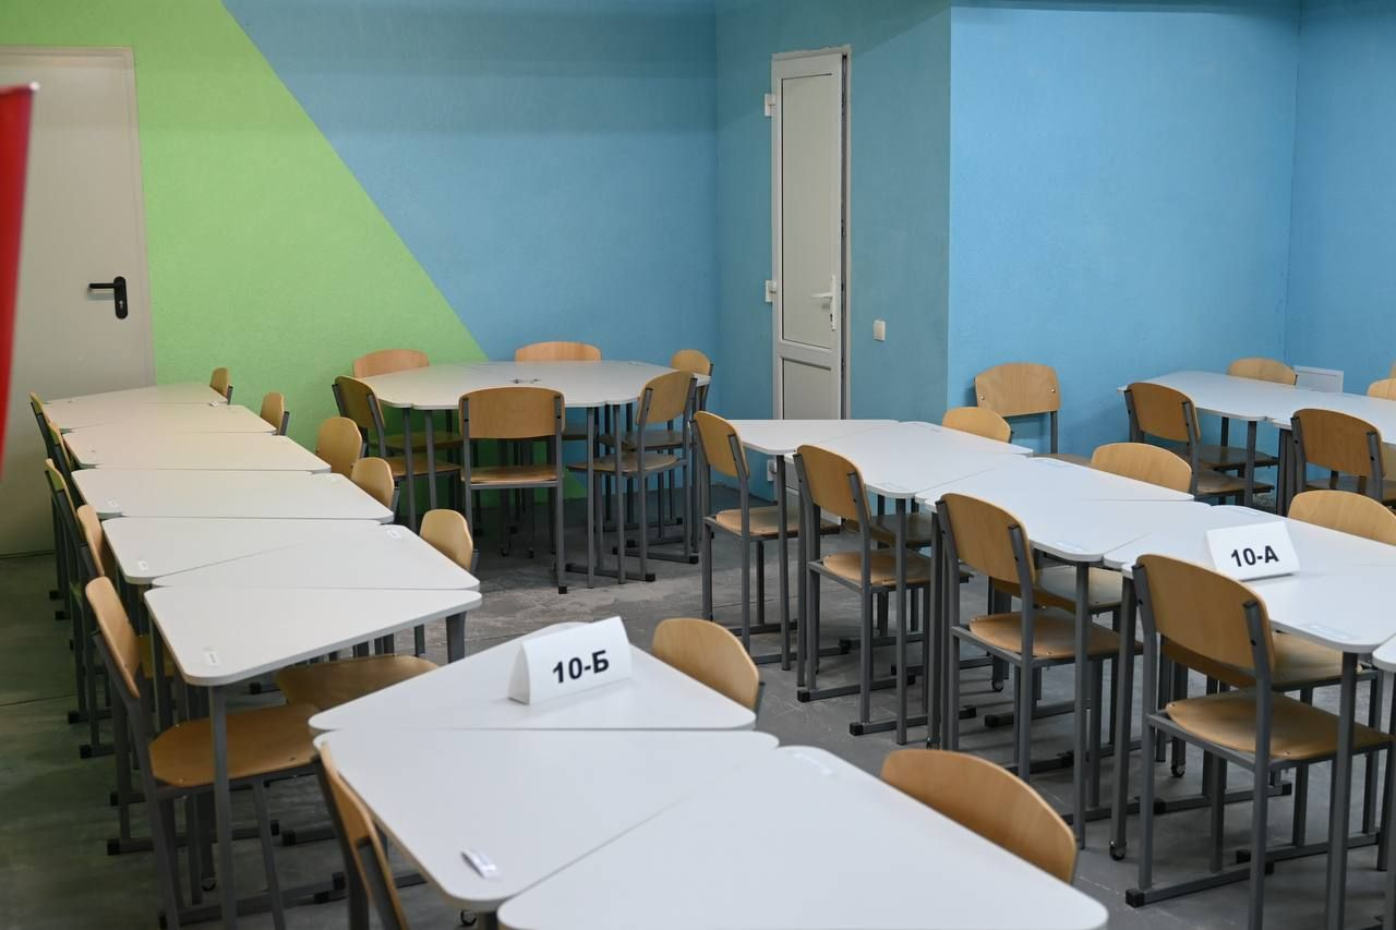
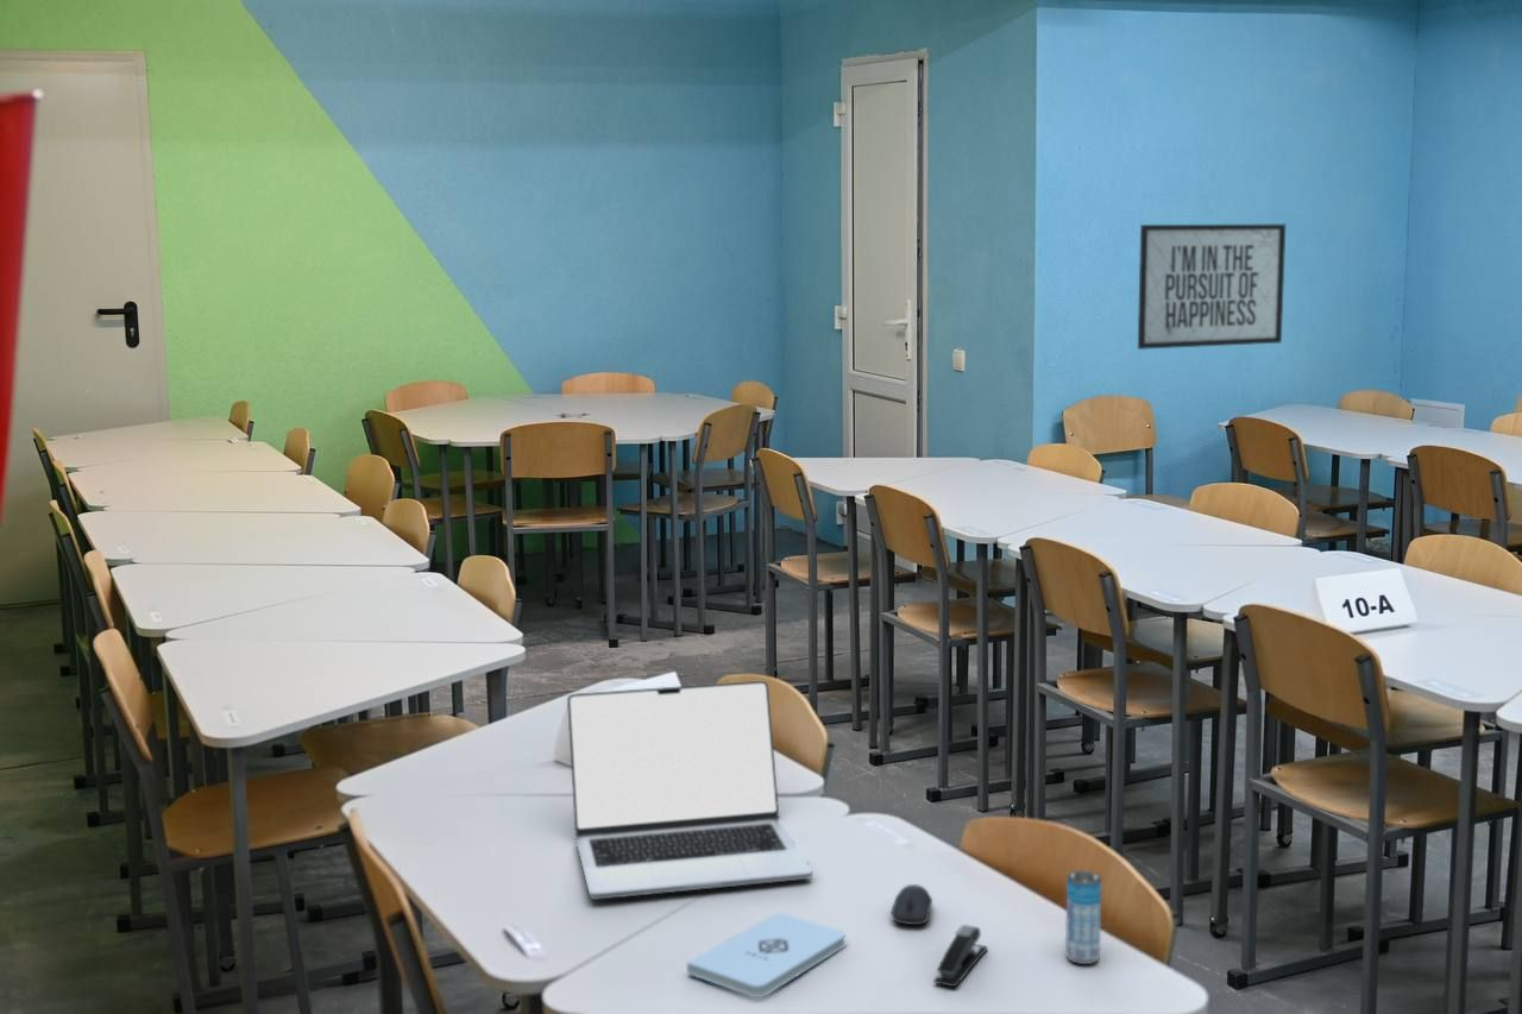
+ notepad (769, 952)
+ stapler (960, 952)
+ laptop (685, 783)
+ mirror (1213, 285)
+ beverage can (1083, 917)
+ computer mouse (912, 901)
